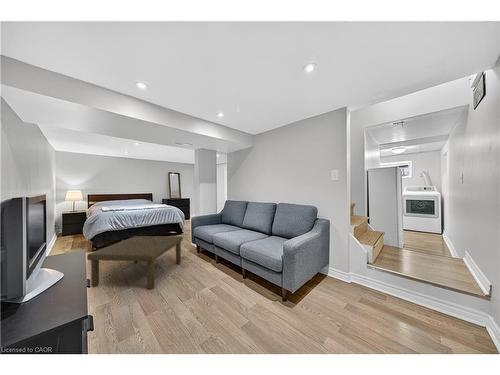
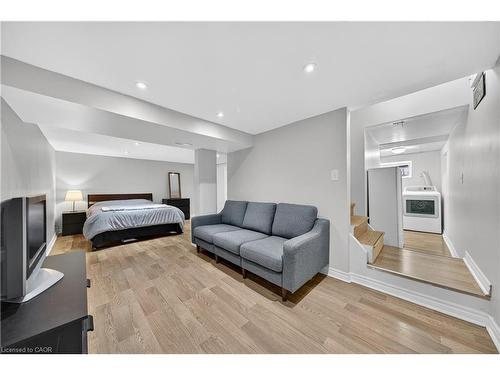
- coffee table (142, 258)
